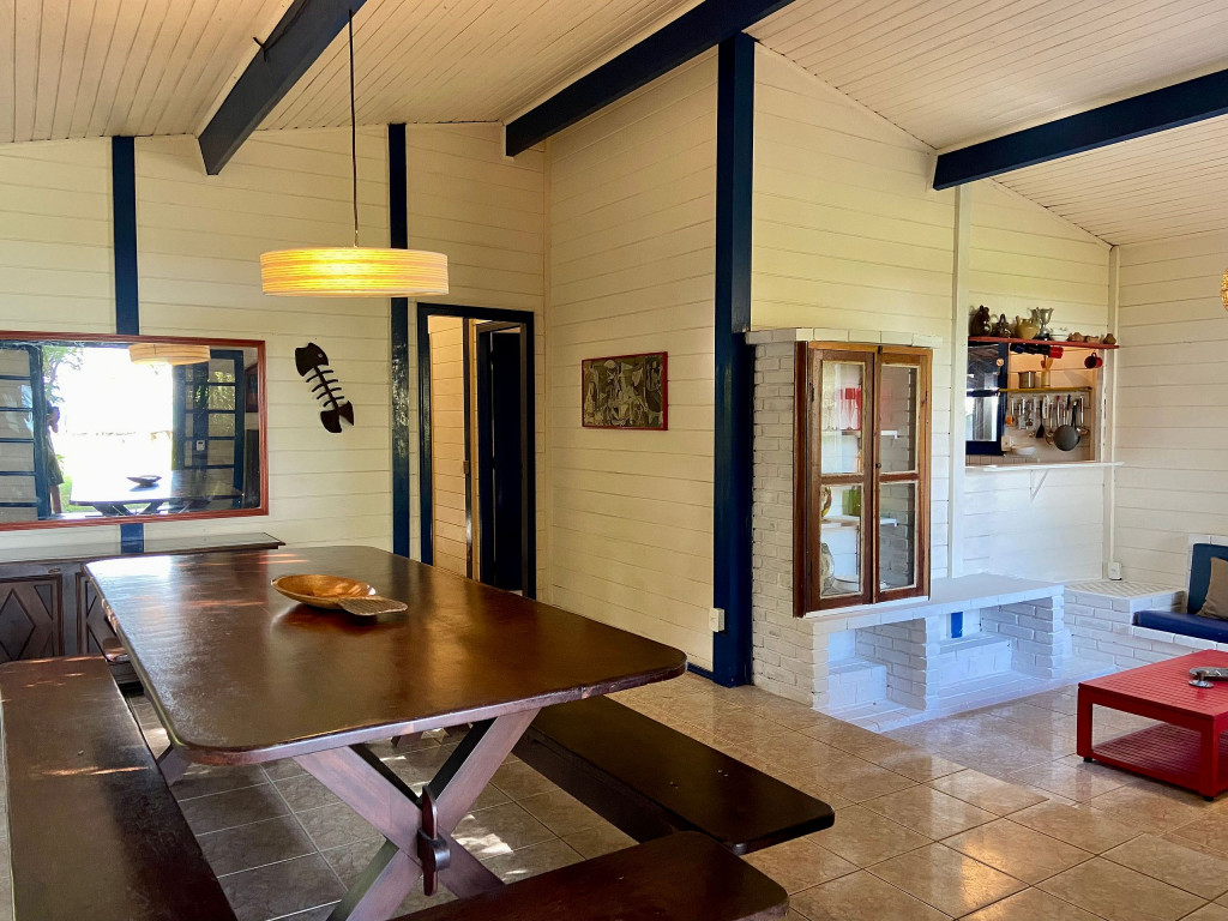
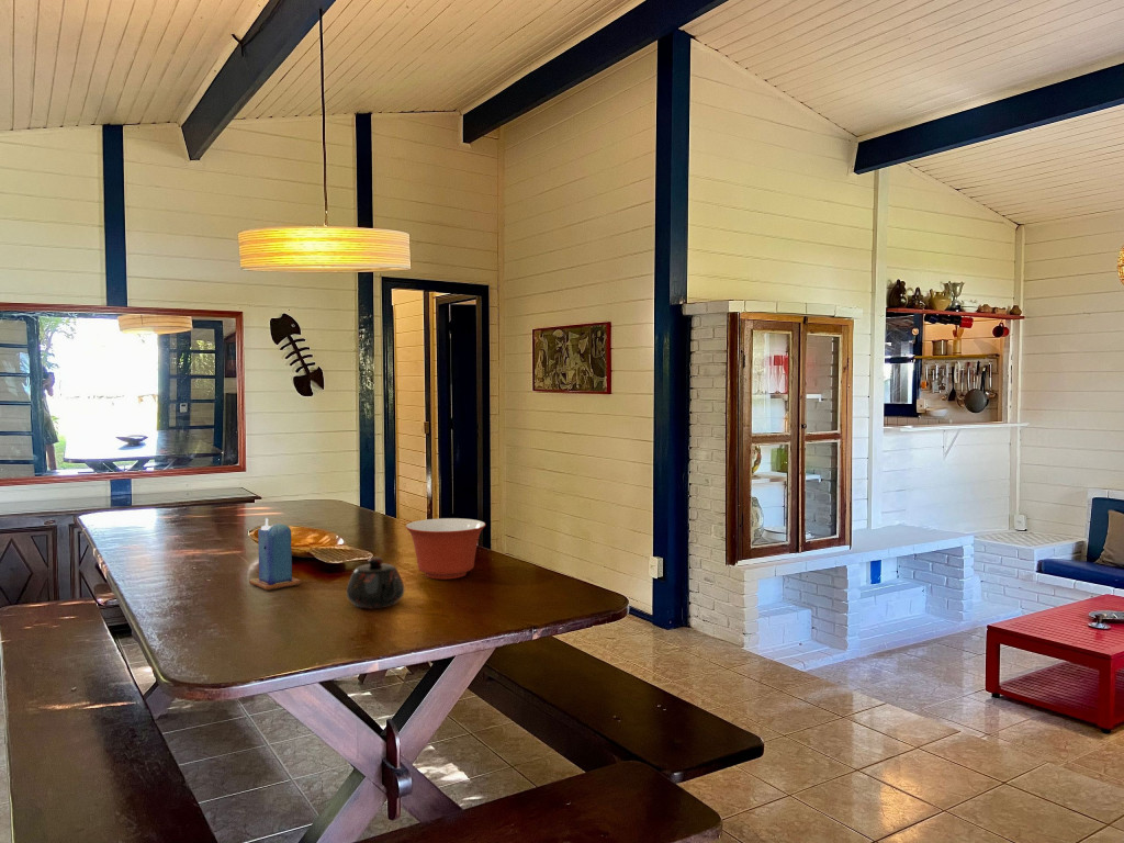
+ mixing bowl (446, 549)
+ candle (273, 551)
+ teapot (376, 581)
